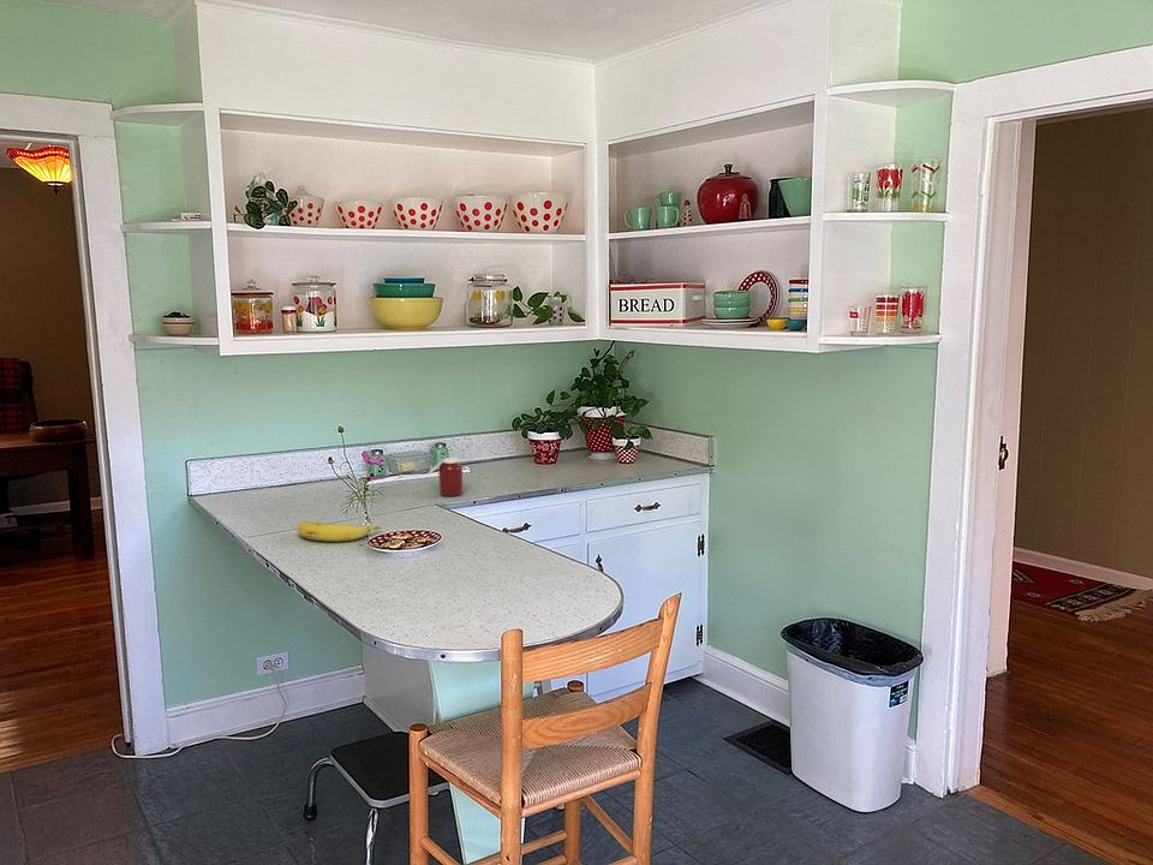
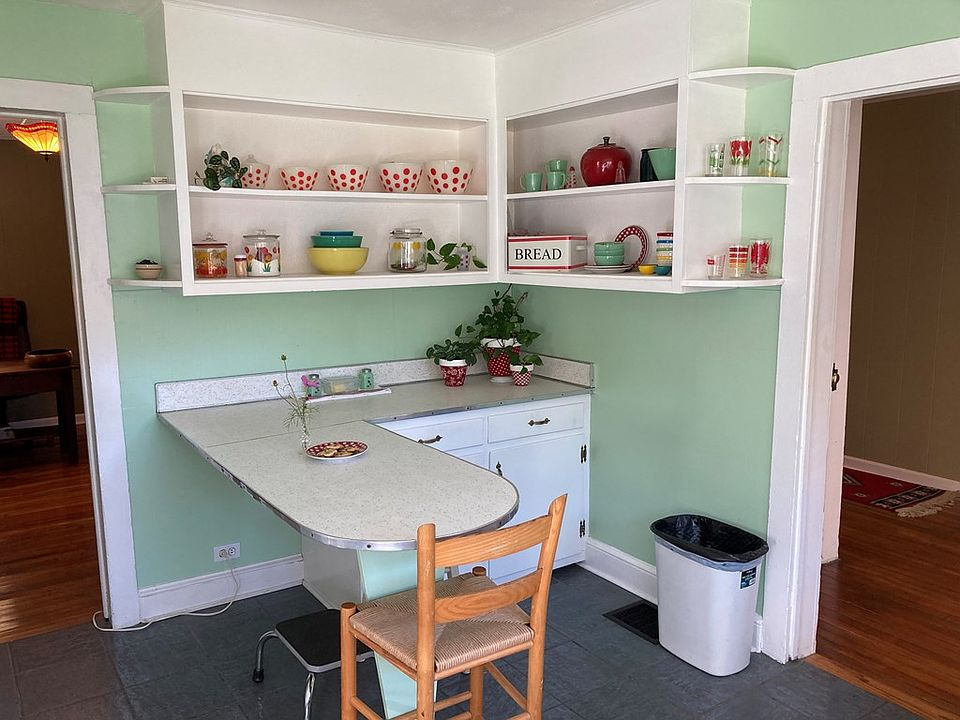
- jar (446, 476)
- fruit (337, 526)
